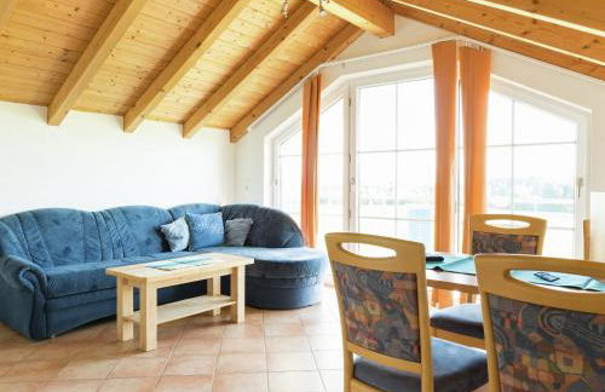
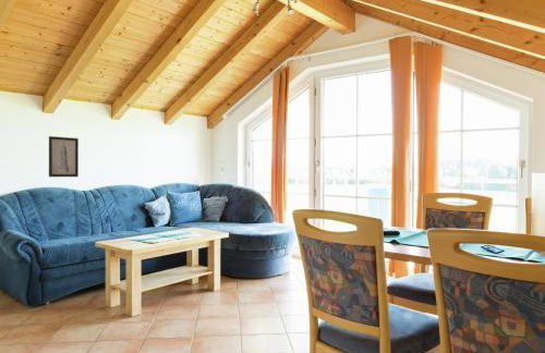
+ wall art (63, 157)
